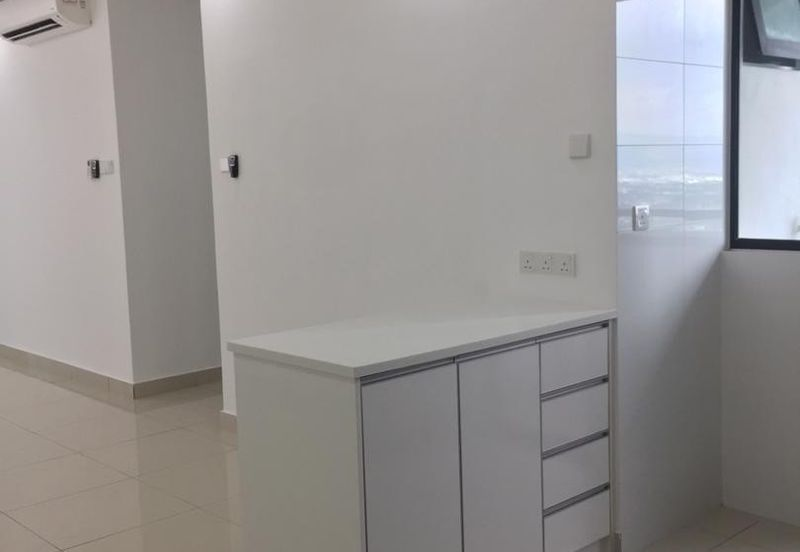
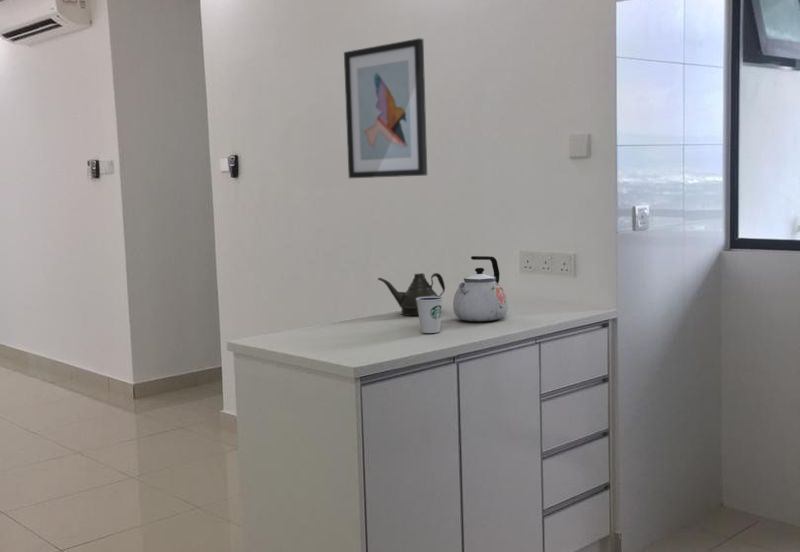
+ kettle (479, 287)
+ teapot (411, 293)
+ wall art (384, 111)
+ dixie cup (429, 315)
